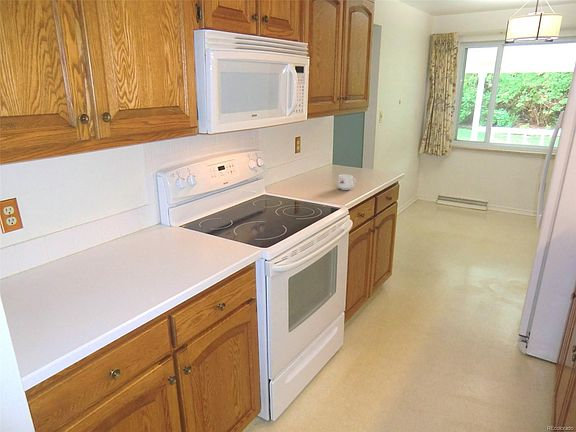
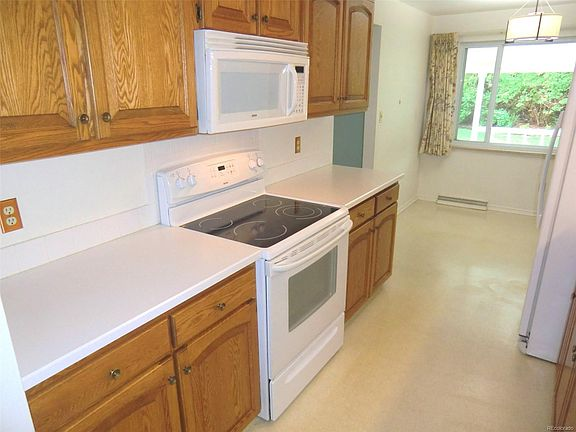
- mug (346, 182)
